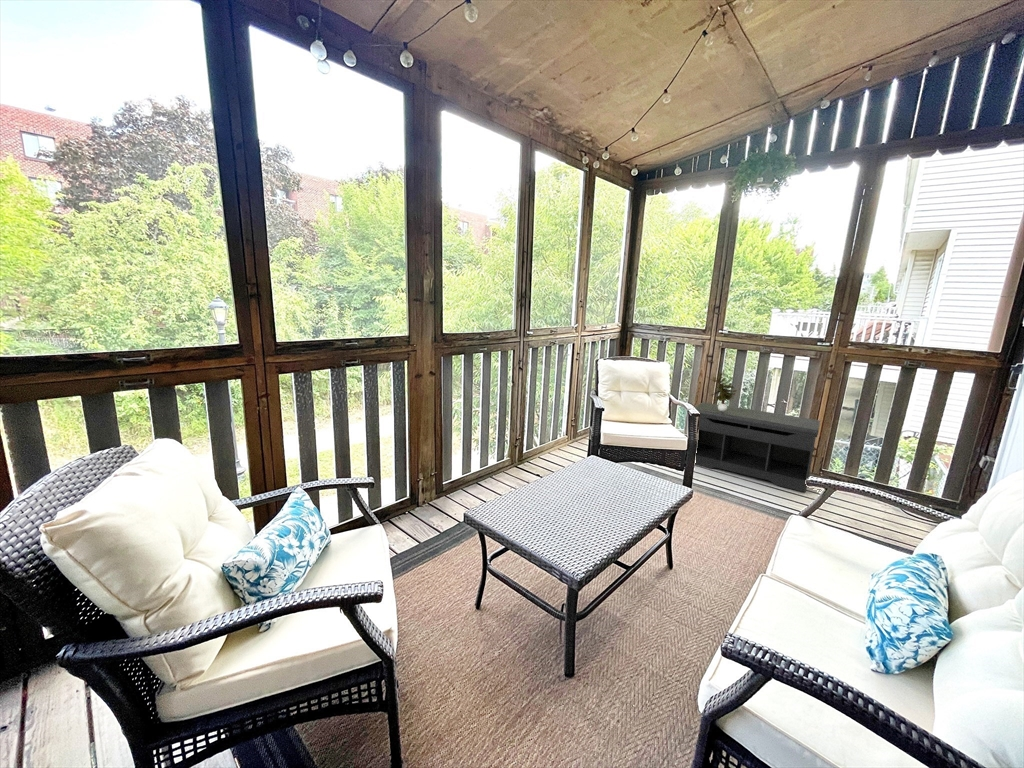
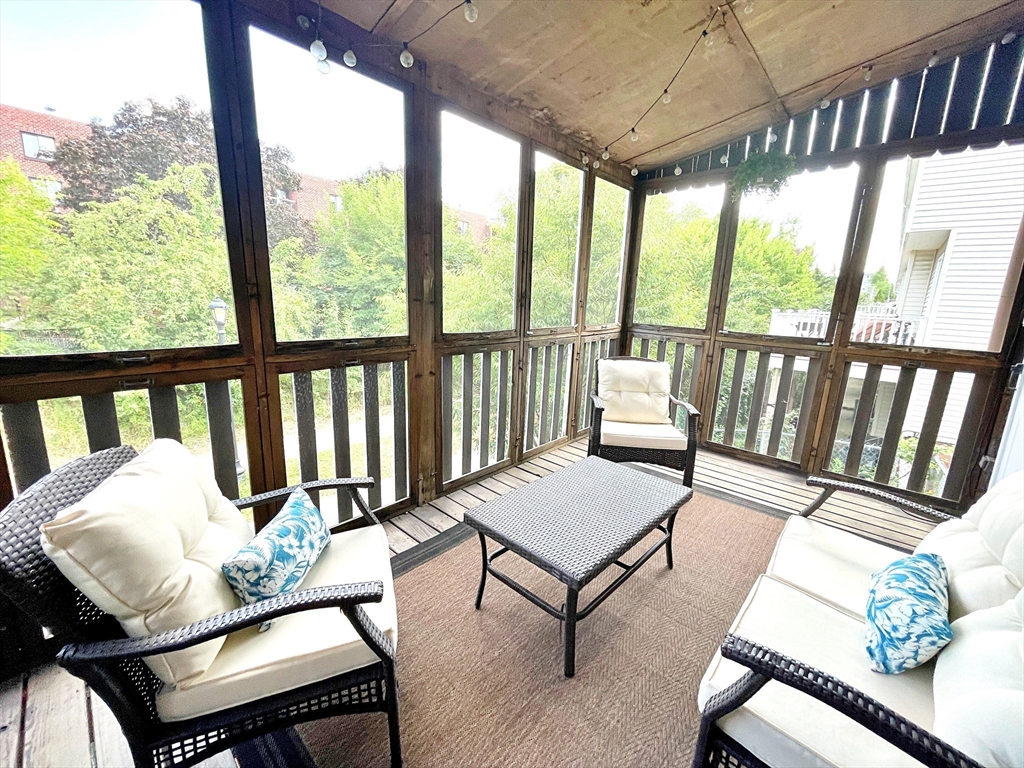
- potted plant (720, 391)
- bench (749, 442)
